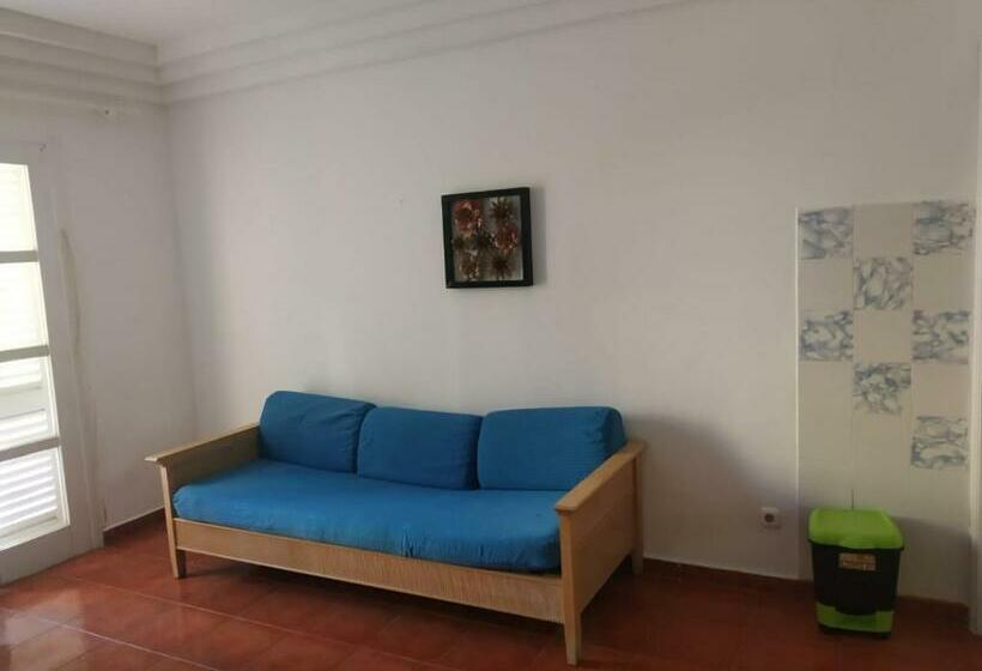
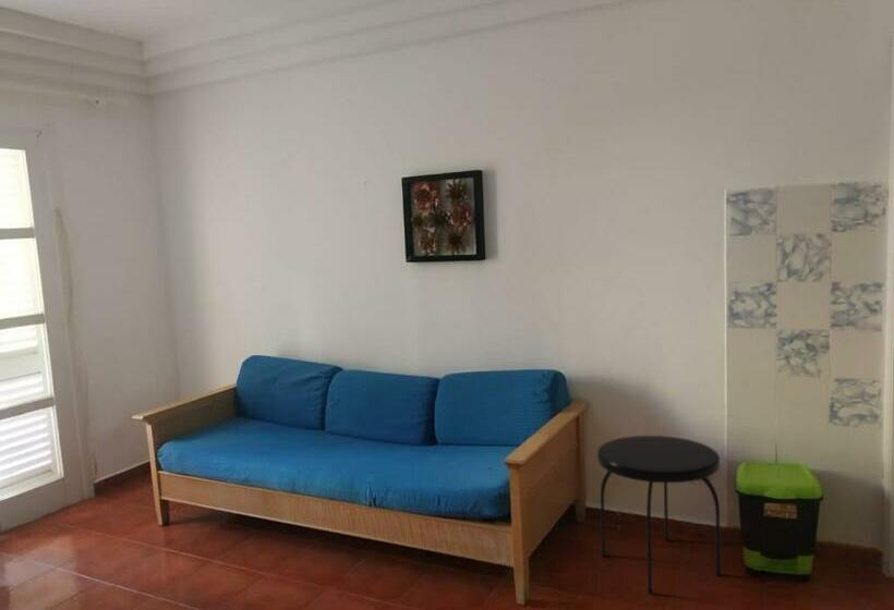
+ side table (664, 509)
